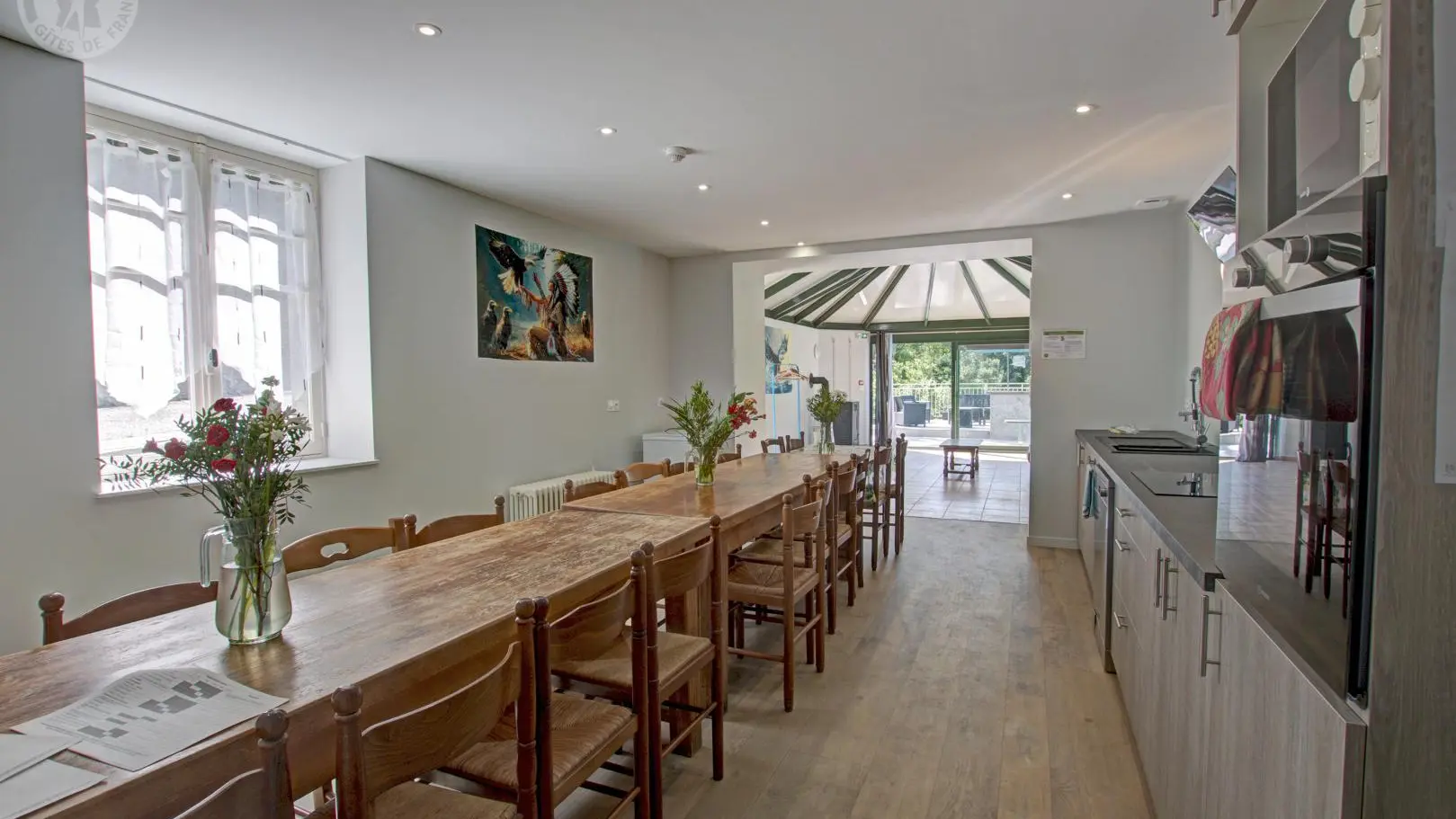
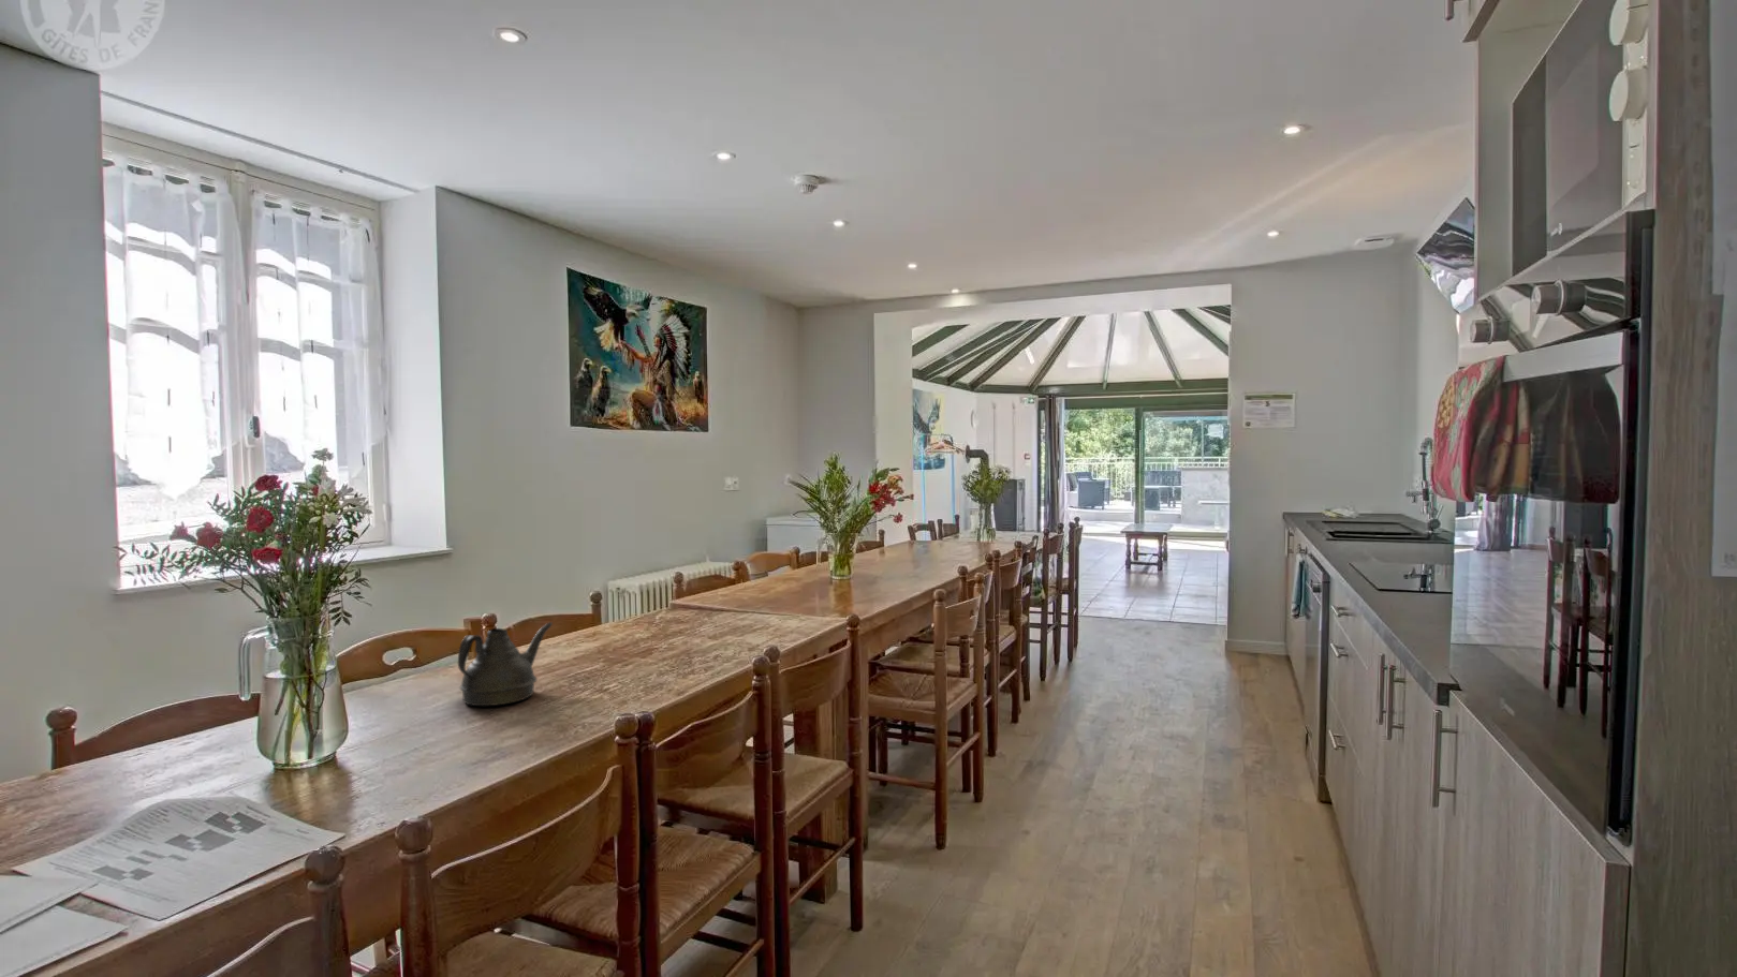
+ teapot (509, 660)
